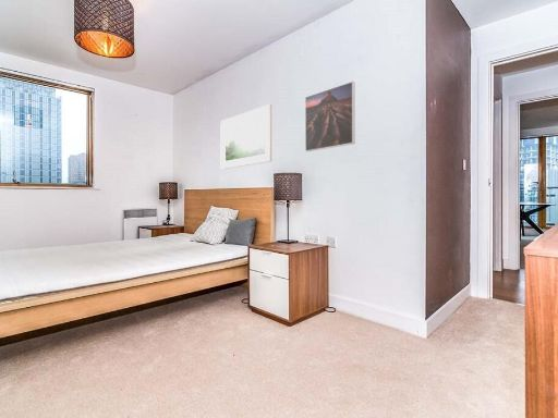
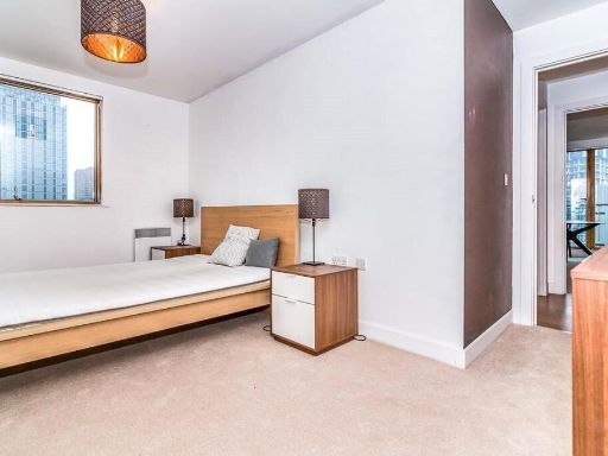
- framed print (243, 139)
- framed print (328, 119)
